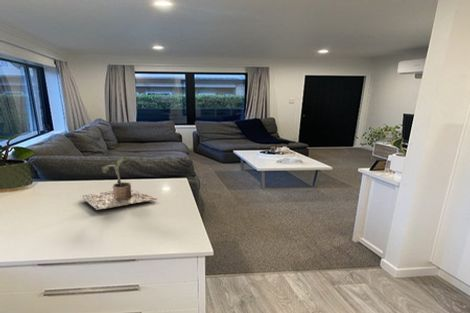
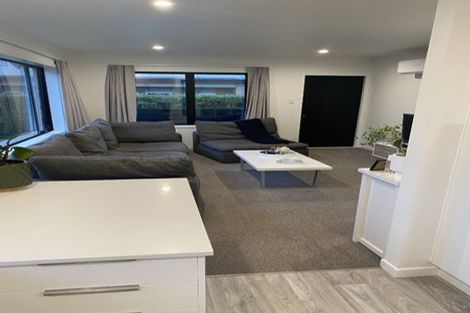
- plant (117, 182)
